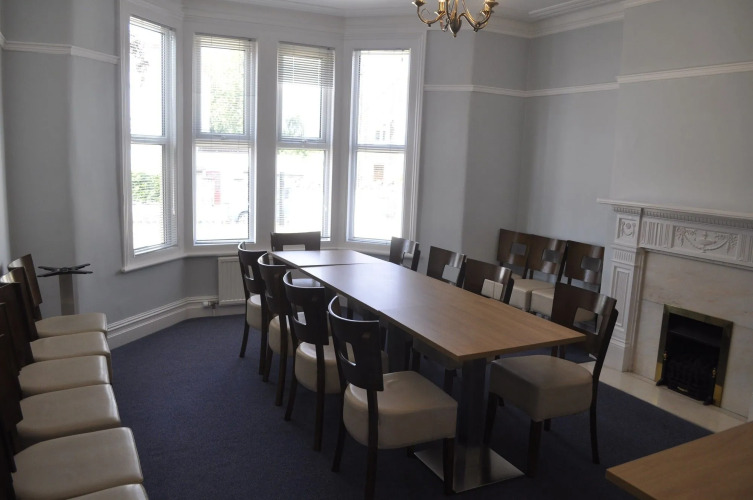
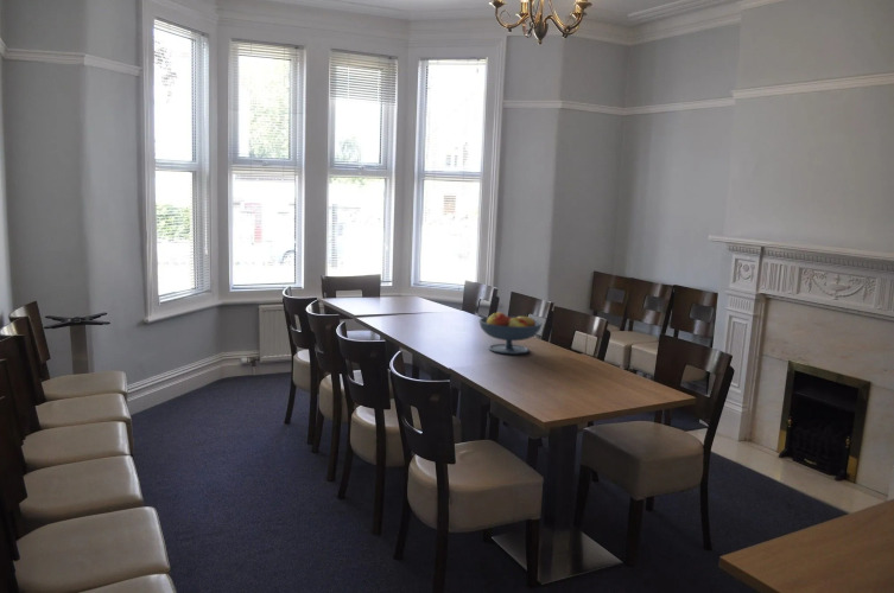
+ fruit bowl (509, 330)
